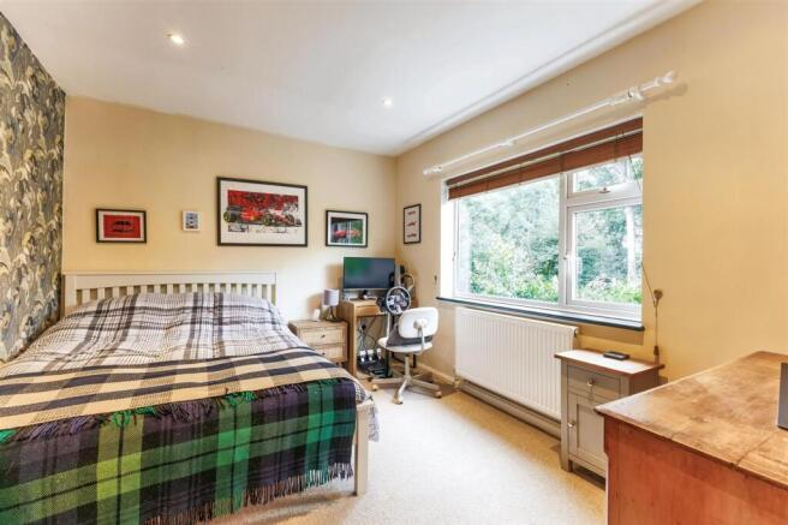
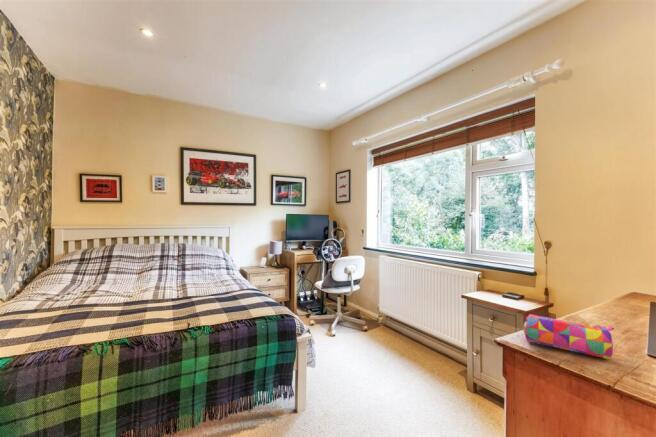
+ pencil case (565, 334)
